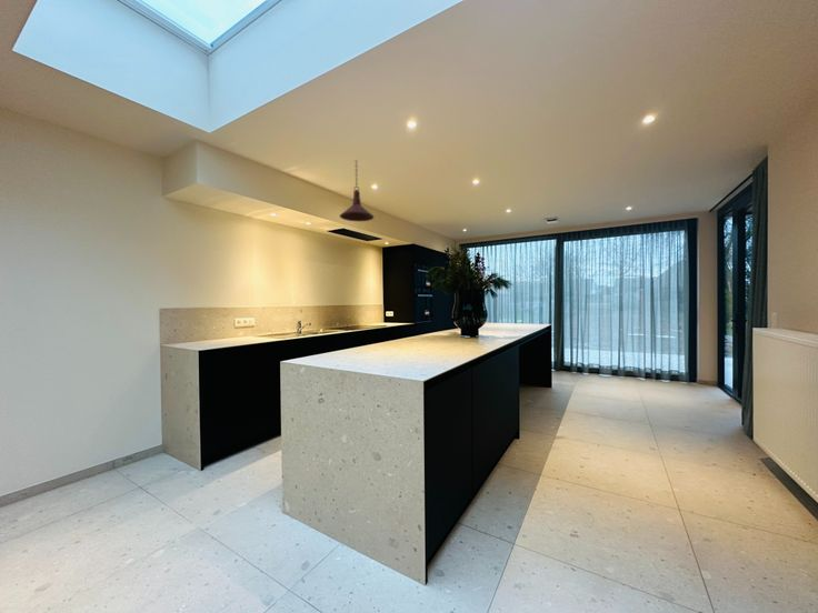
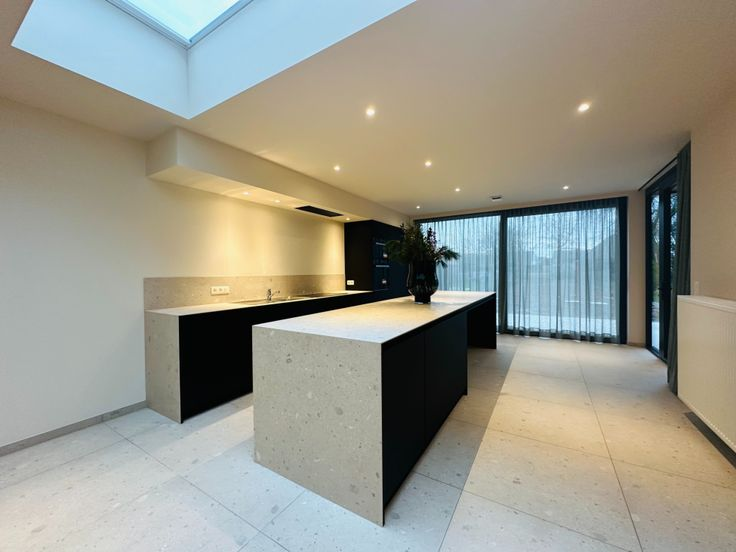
- pendant light (356, 187)
